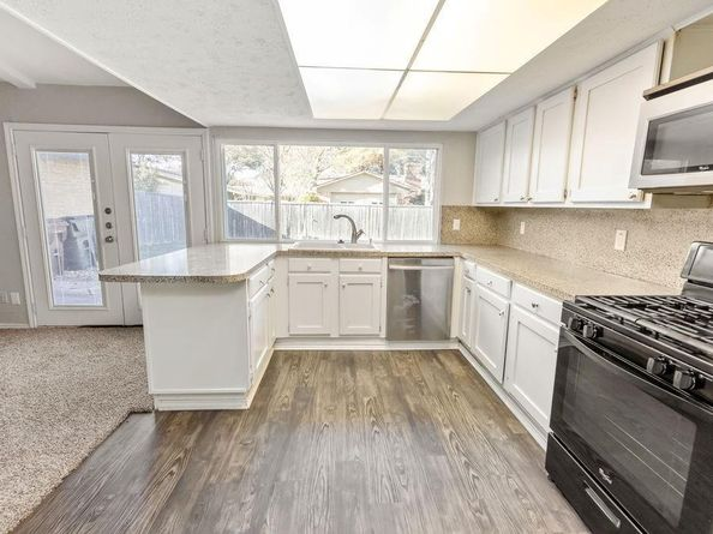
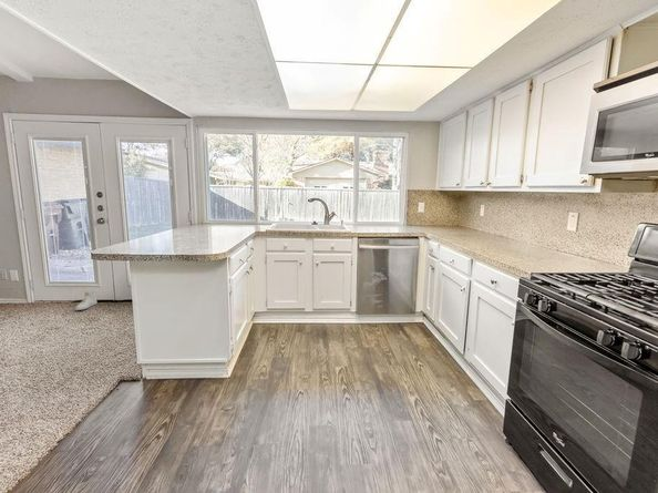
+ sneaker (85, 299)
